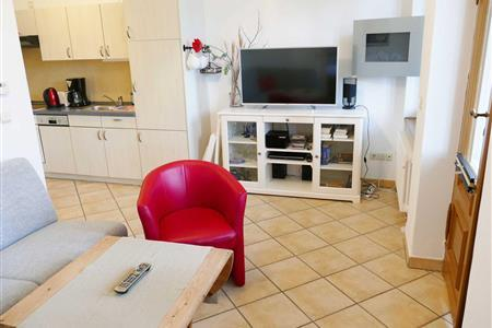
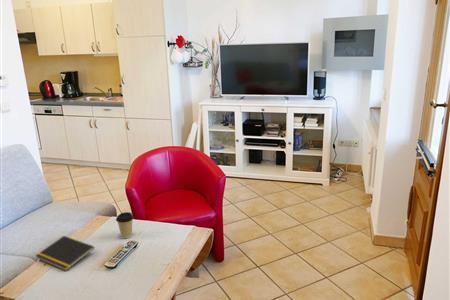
+ coffee cup (125, 225)
+ notepad (64, 252)
